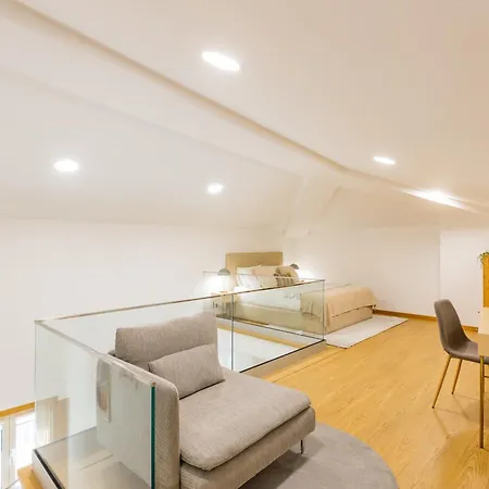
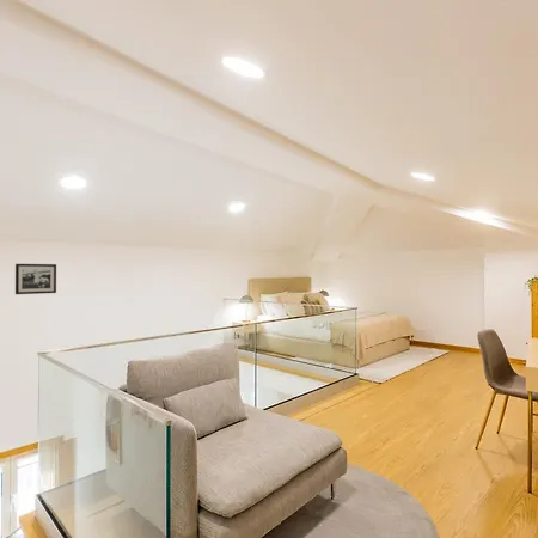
+ picture frame (36, 279)
